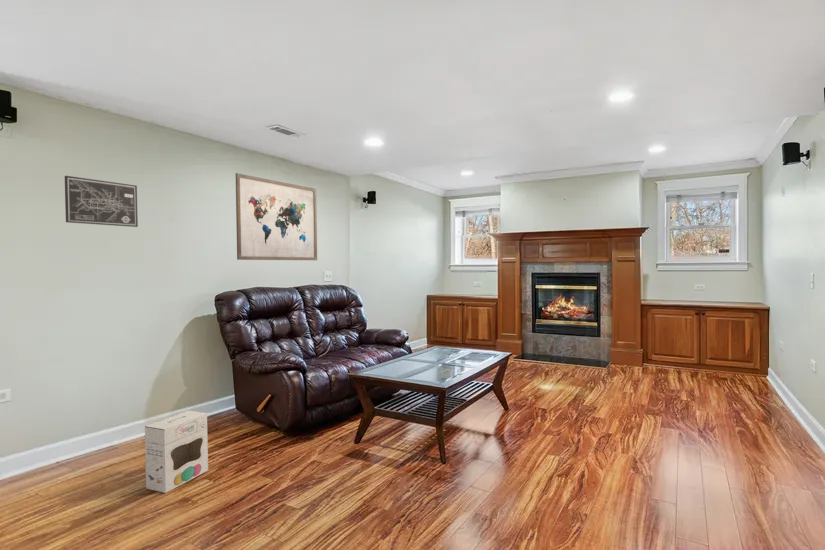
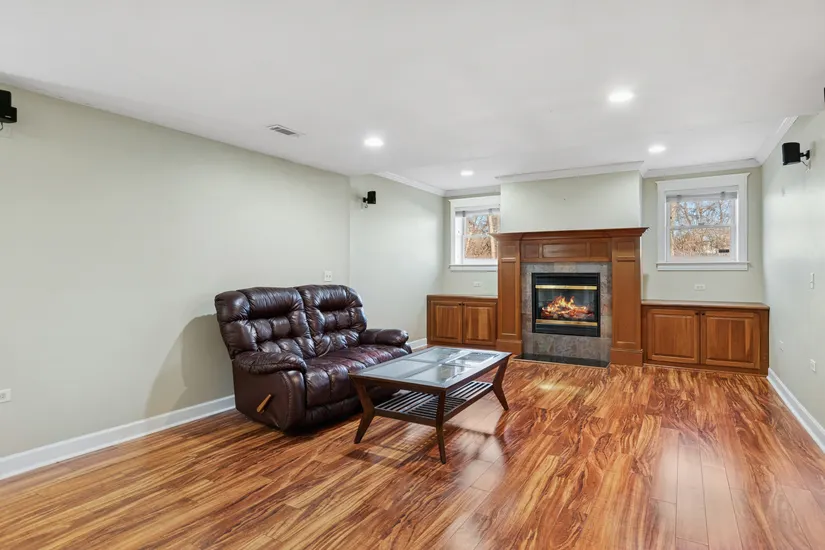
- wall art (103, 202)
- wall art (280, 221)
- cardboard box (177, 449)
